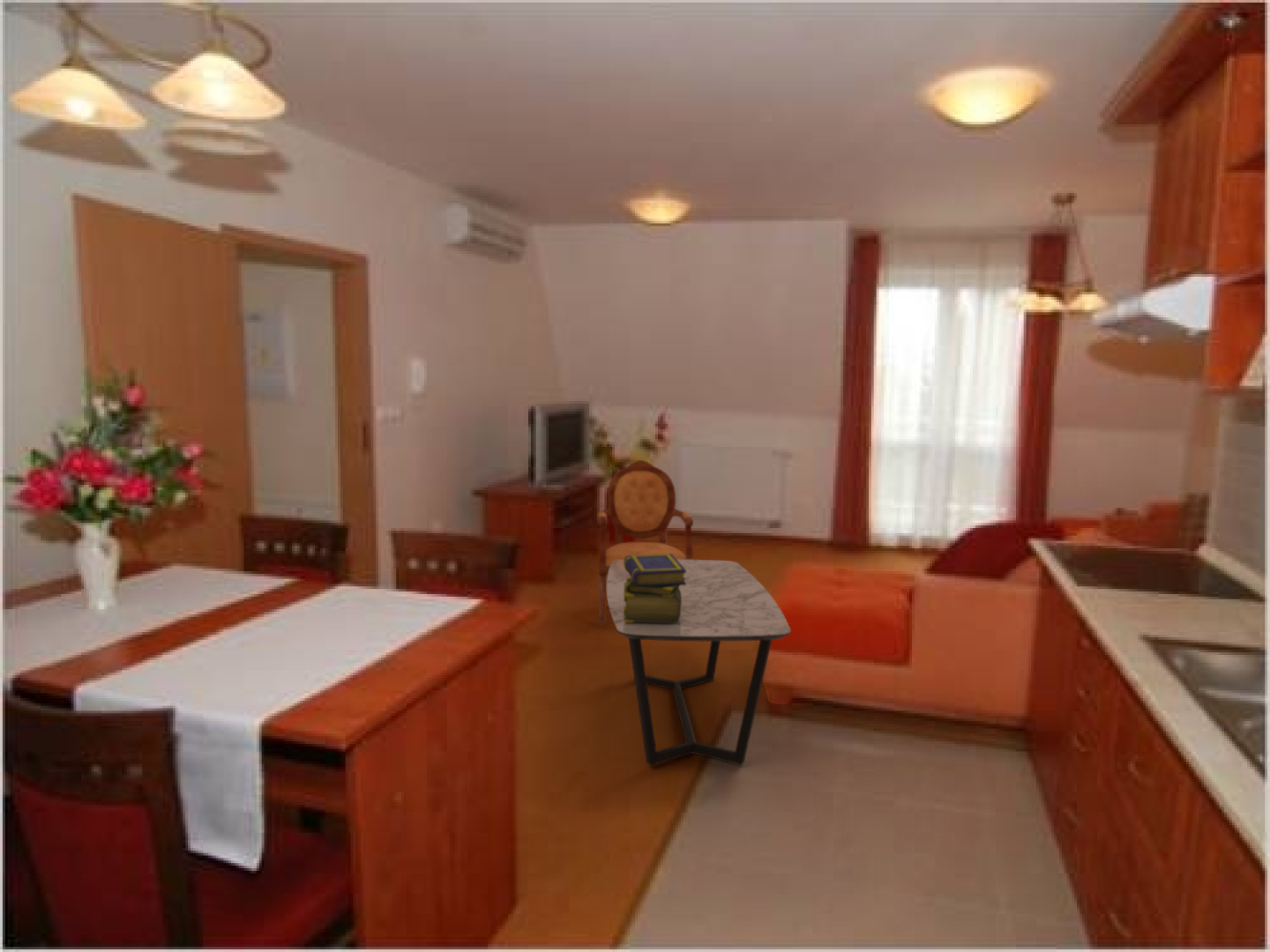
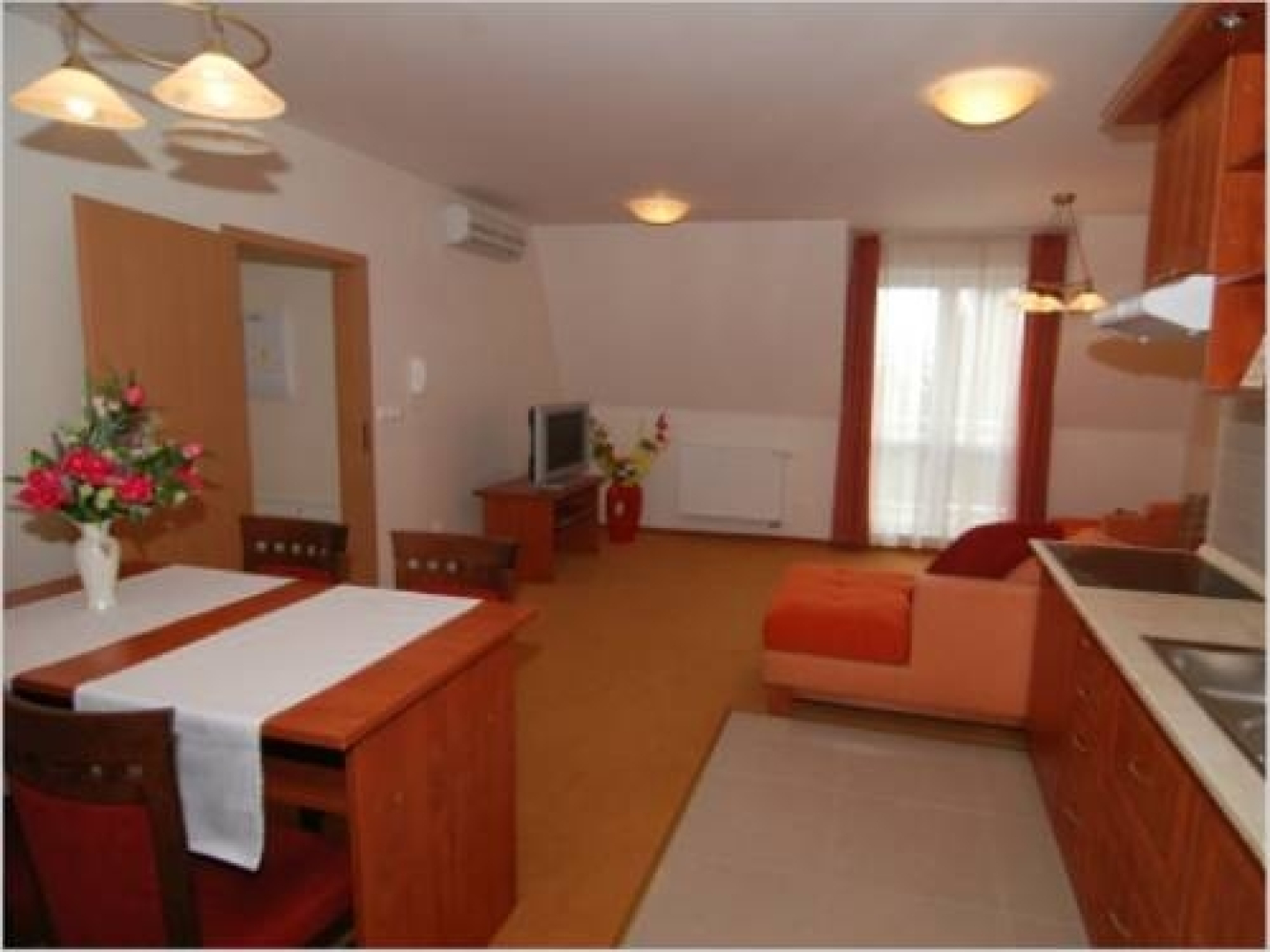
- stack of books (654, 587)
- armchair (643, 538)
- coffee table (685, 640)
